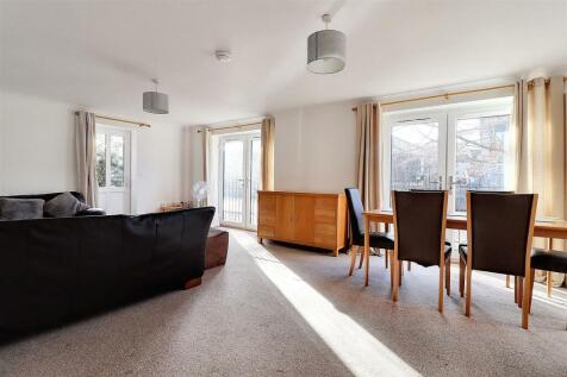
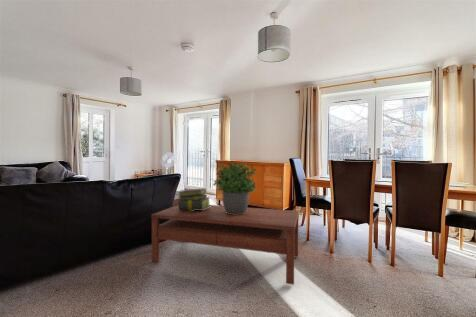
+ stack of books (193, 198)
+ potted plant (234, 186)
+ coffee table (227, 235)
